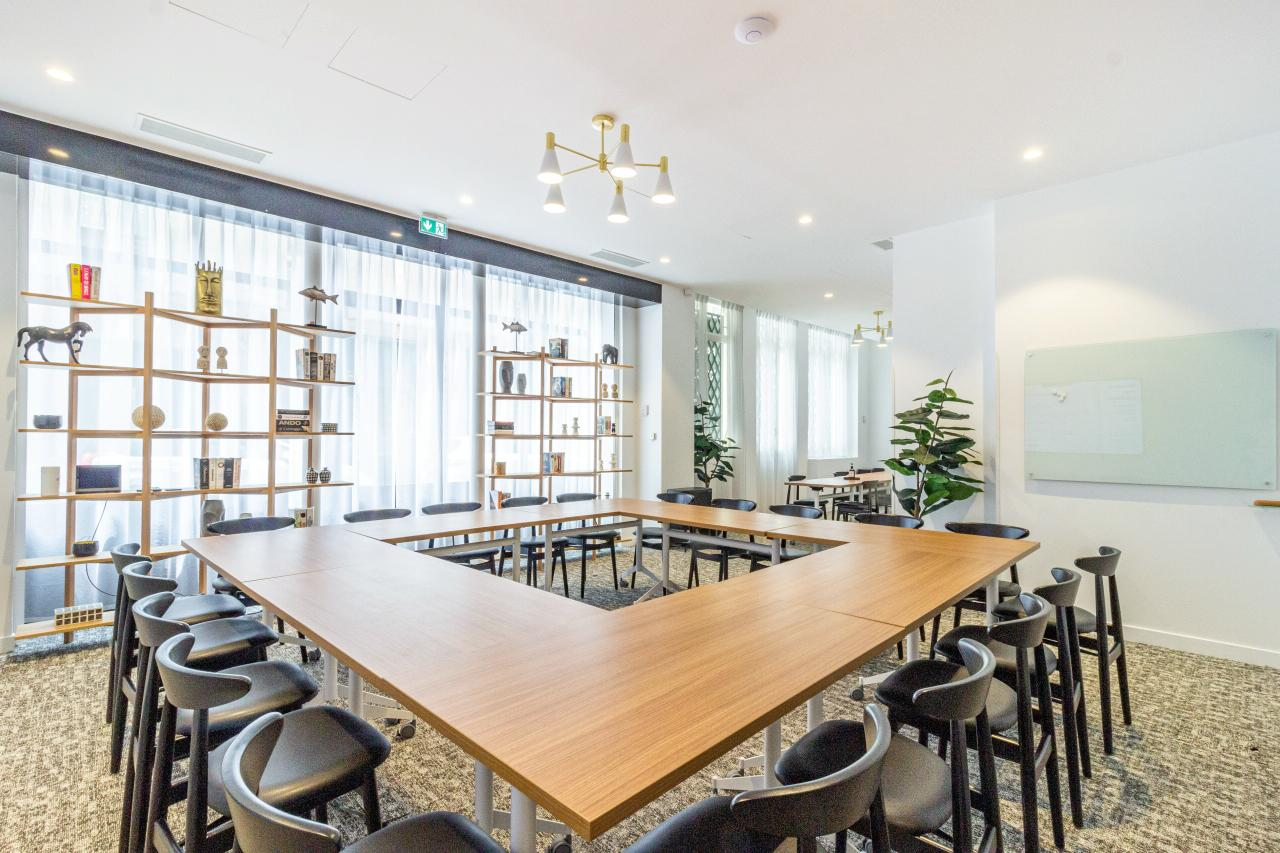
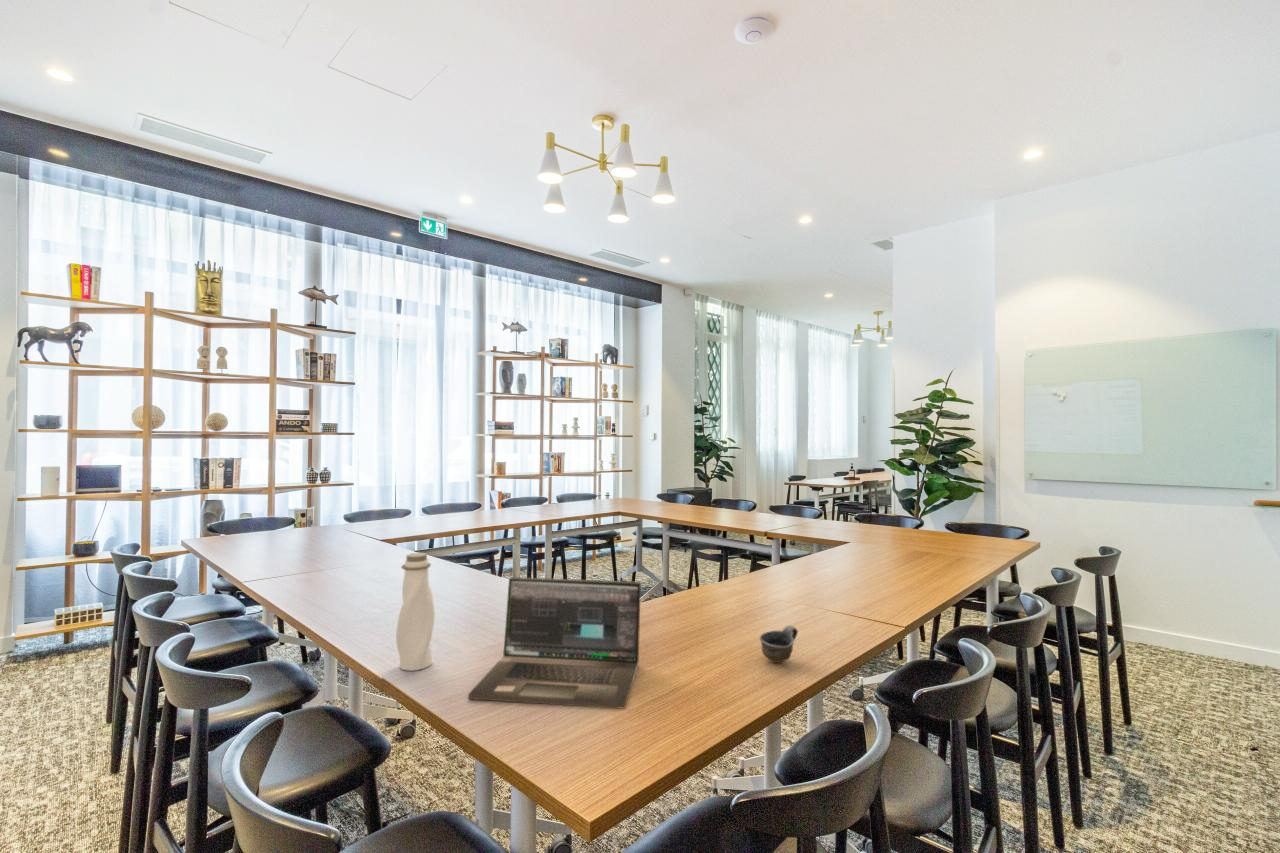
+ laptop (561, 635)
+ cup (779, 644)
+ water bottle (414, 609)
